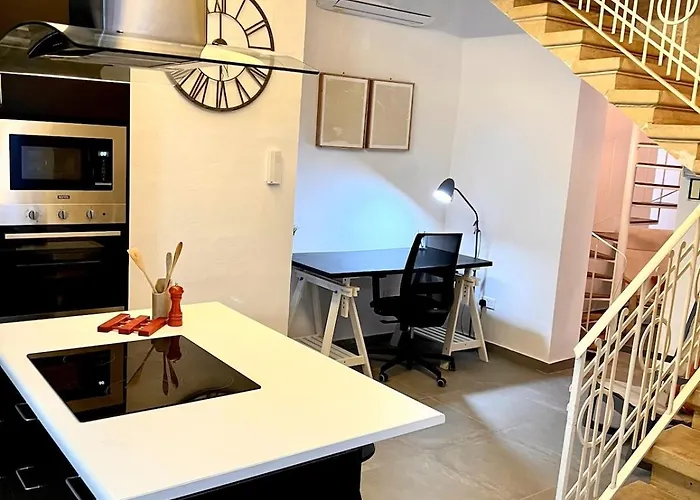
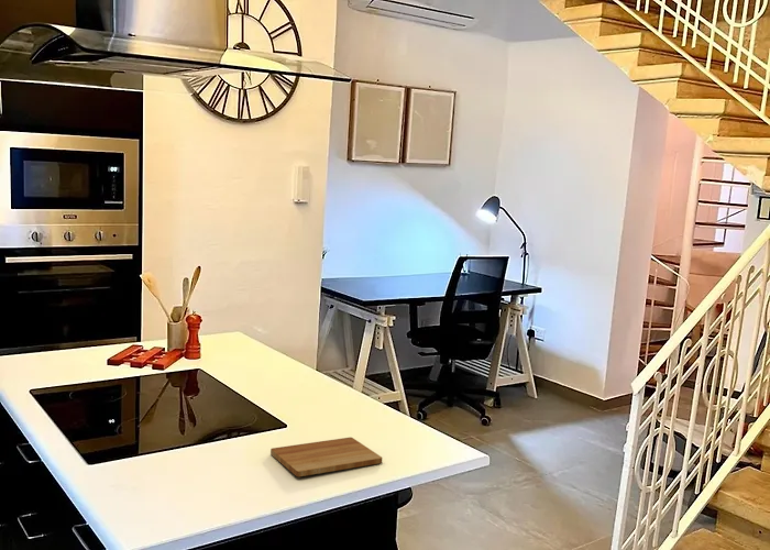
+ cutting board (326, 455)
